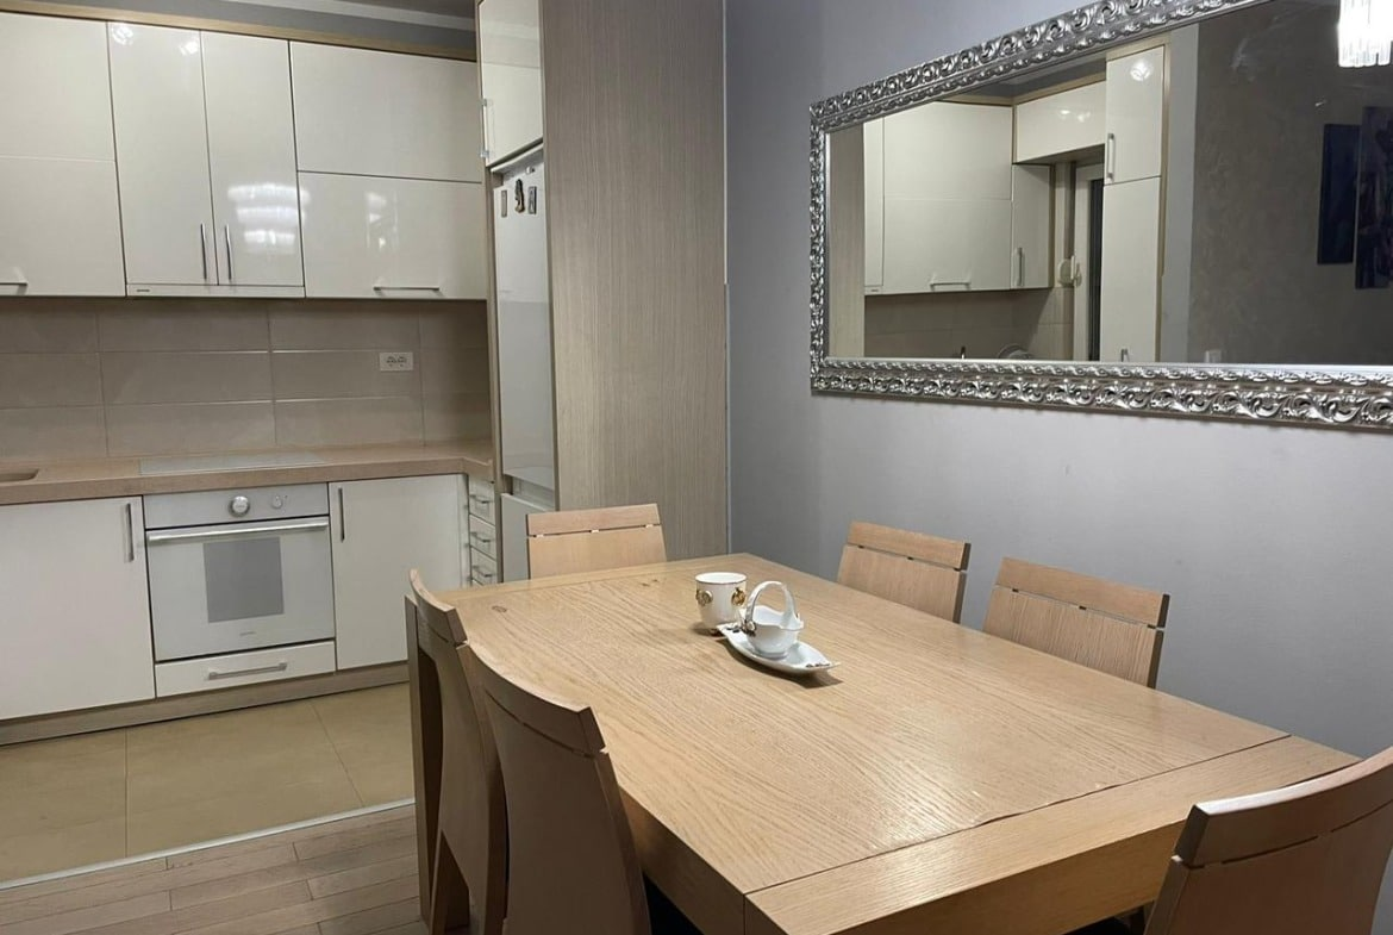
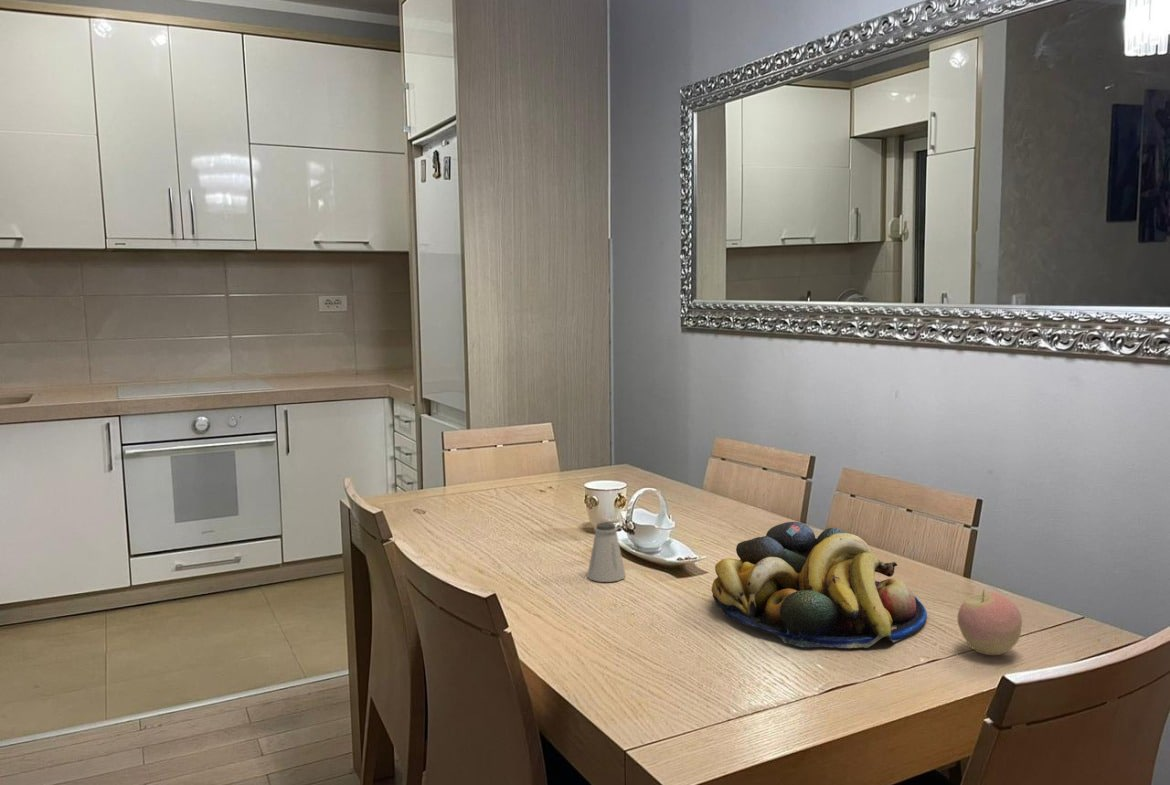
+ fruit bowl (819, 570)
+ apple (989, 620)
+ saltshaker (606, 550)
